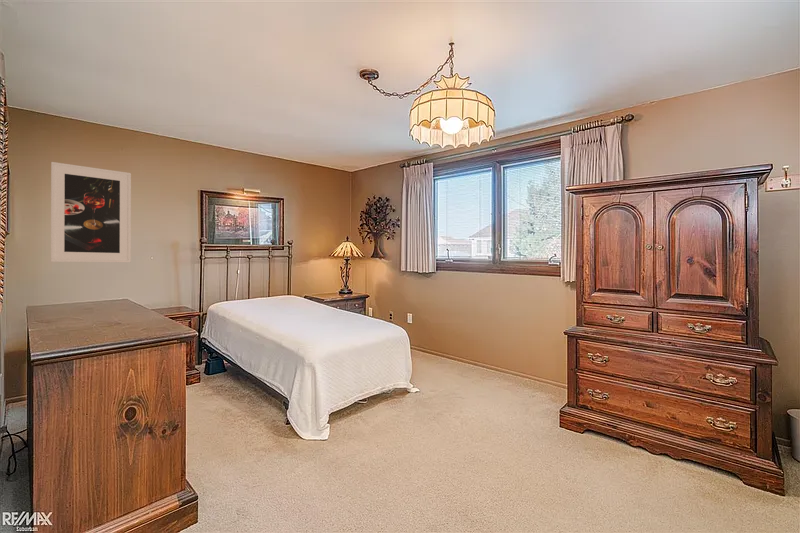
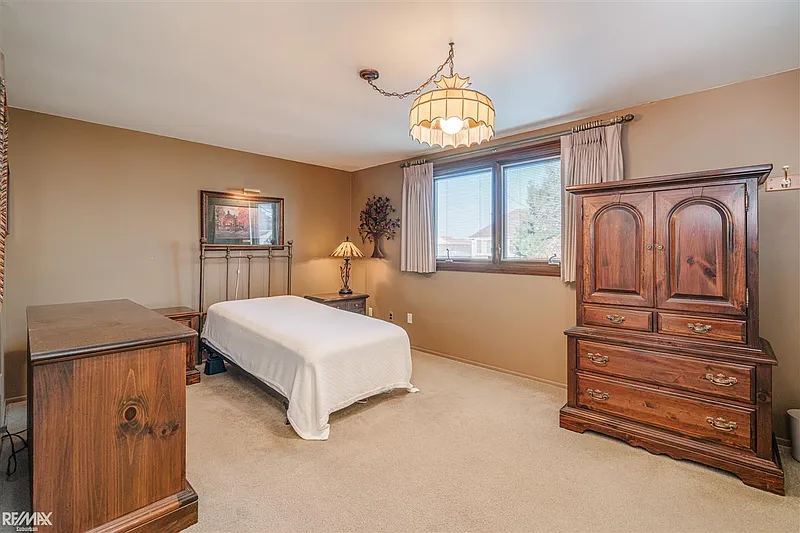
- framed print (93, 214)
